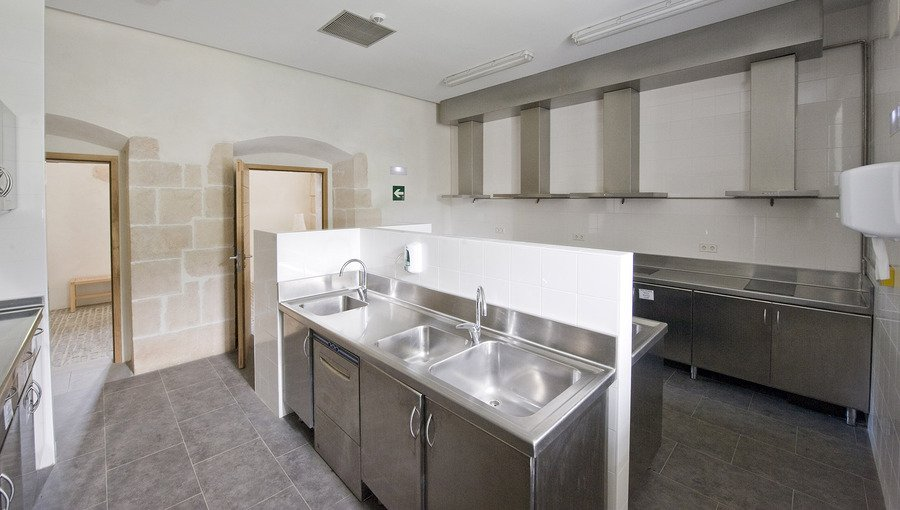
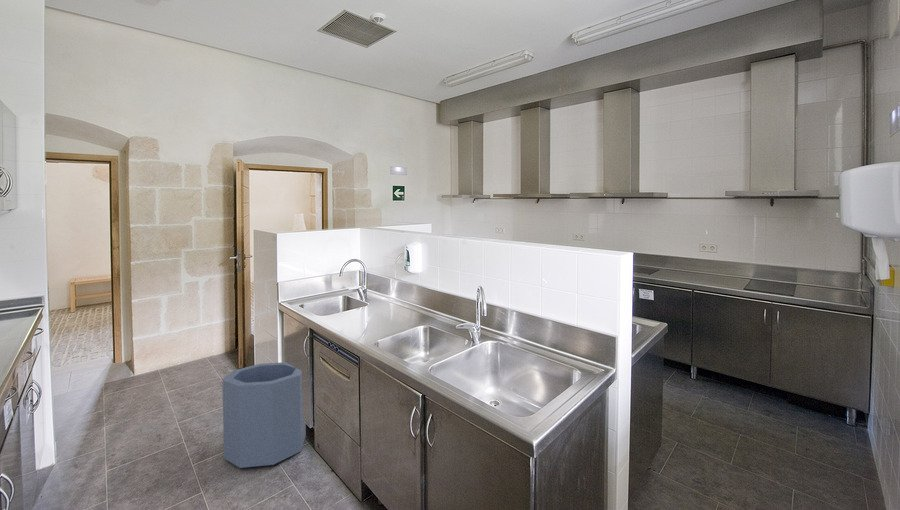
+ trash can (266, 410)
